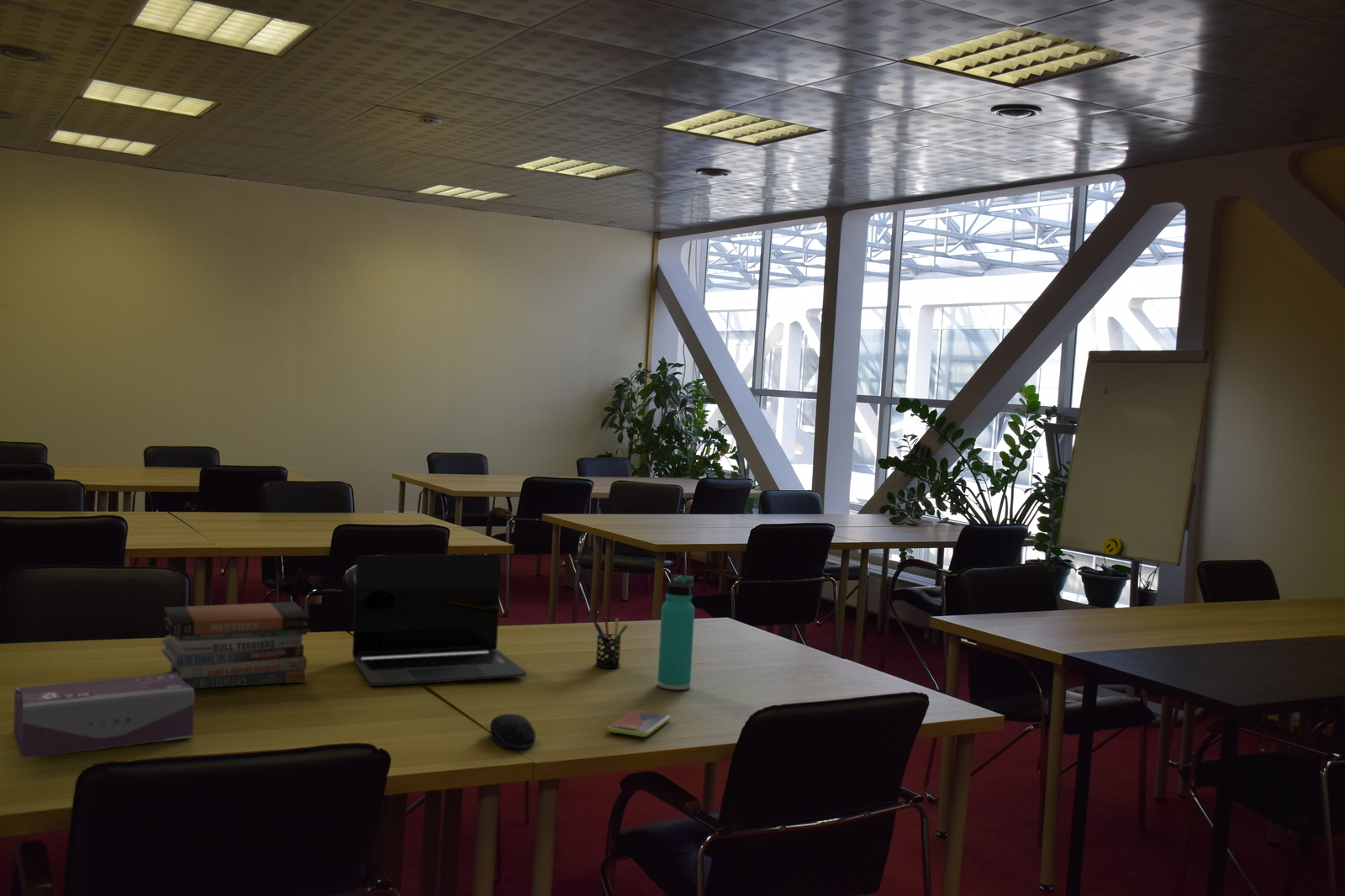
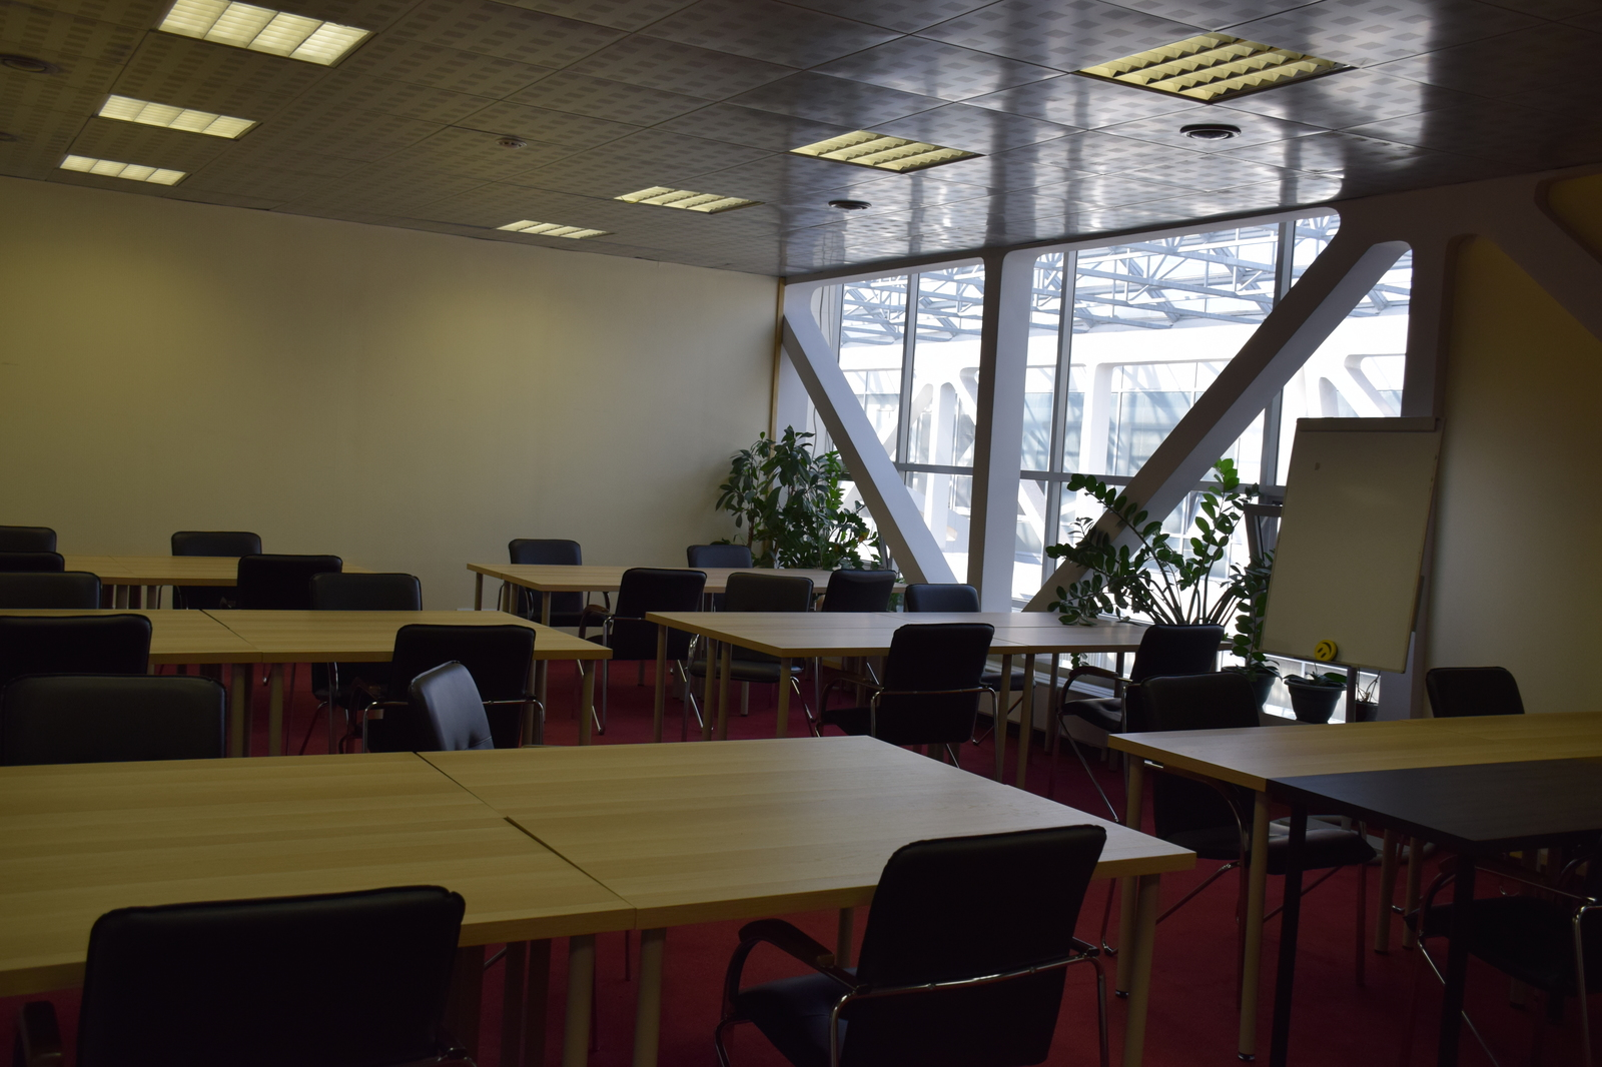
- laptop (440, 616)
- pen holder (611, 640)
- smartphone (639, 722)
- thermos bottle (677, 630)
- computer mouse (513, 729)
- book stack (235, 644)
- tissue box (104, 710)
